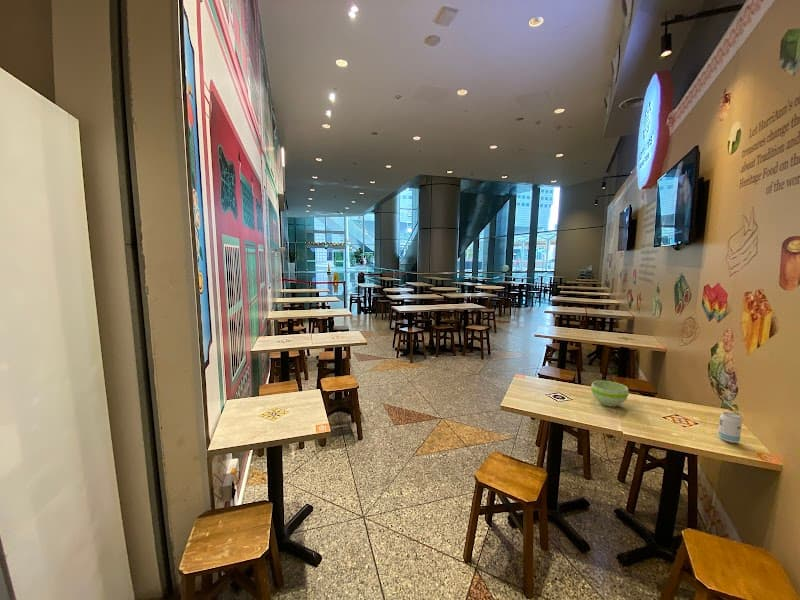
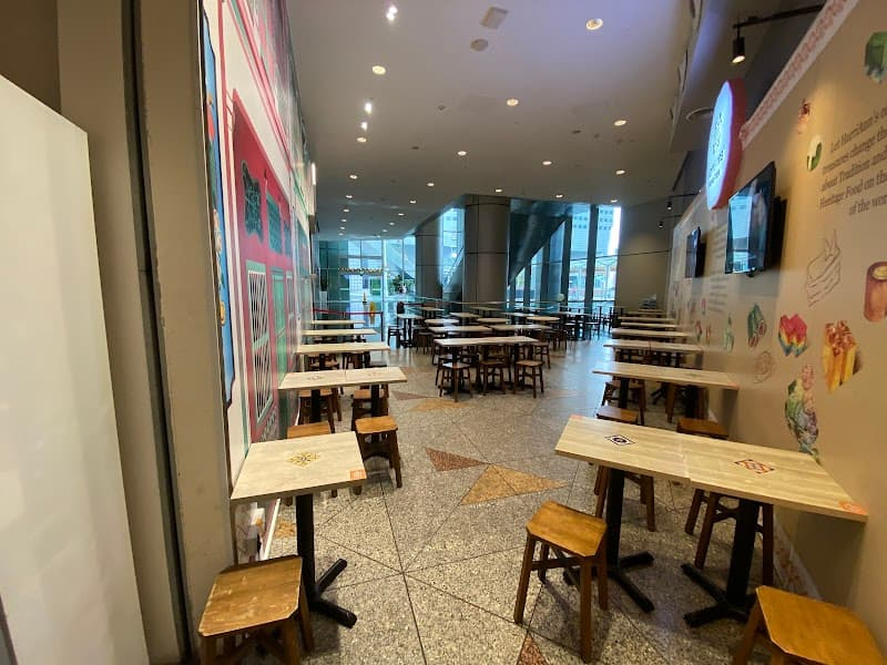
- beverage can (729, 427)
- bowl (609, 394)
